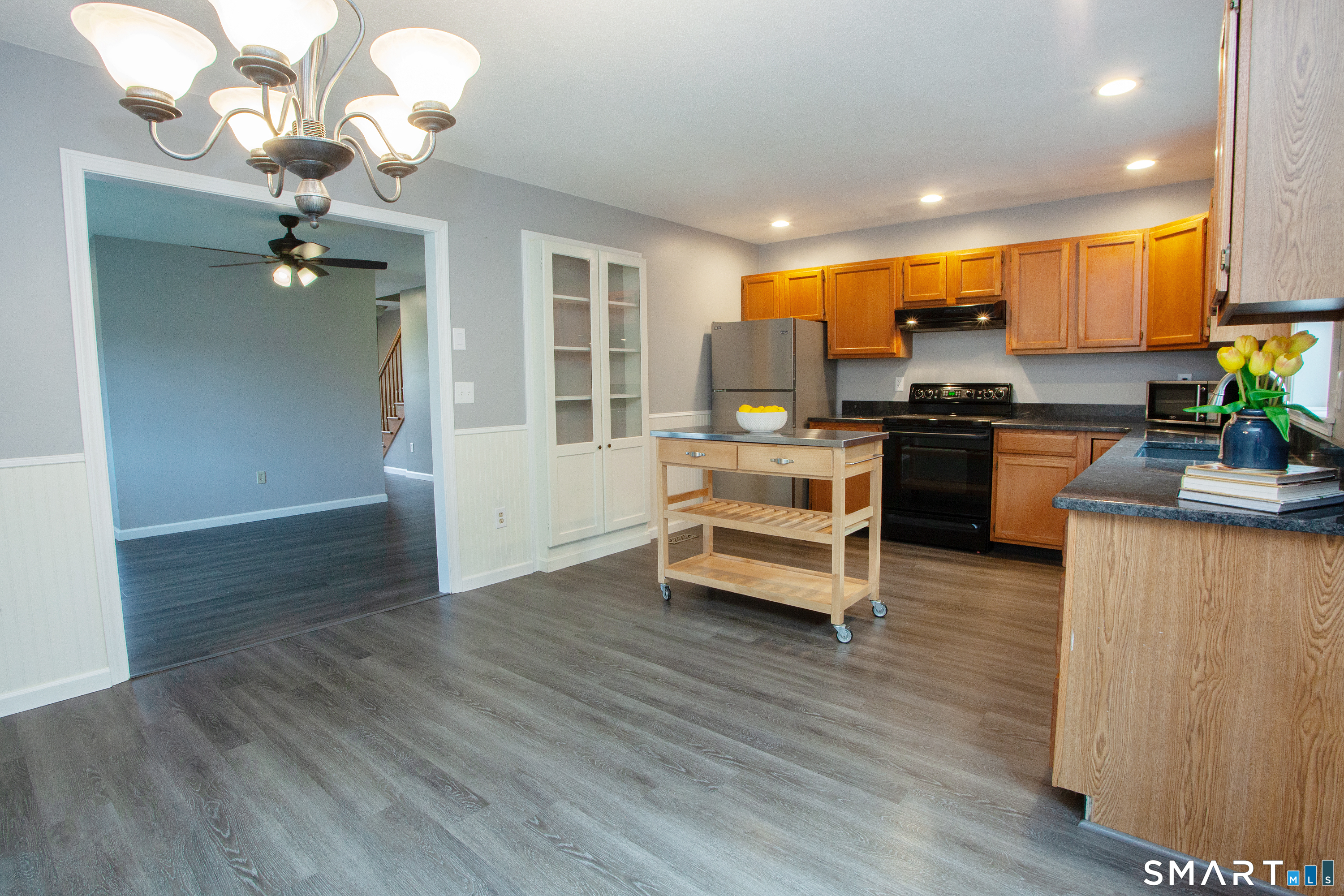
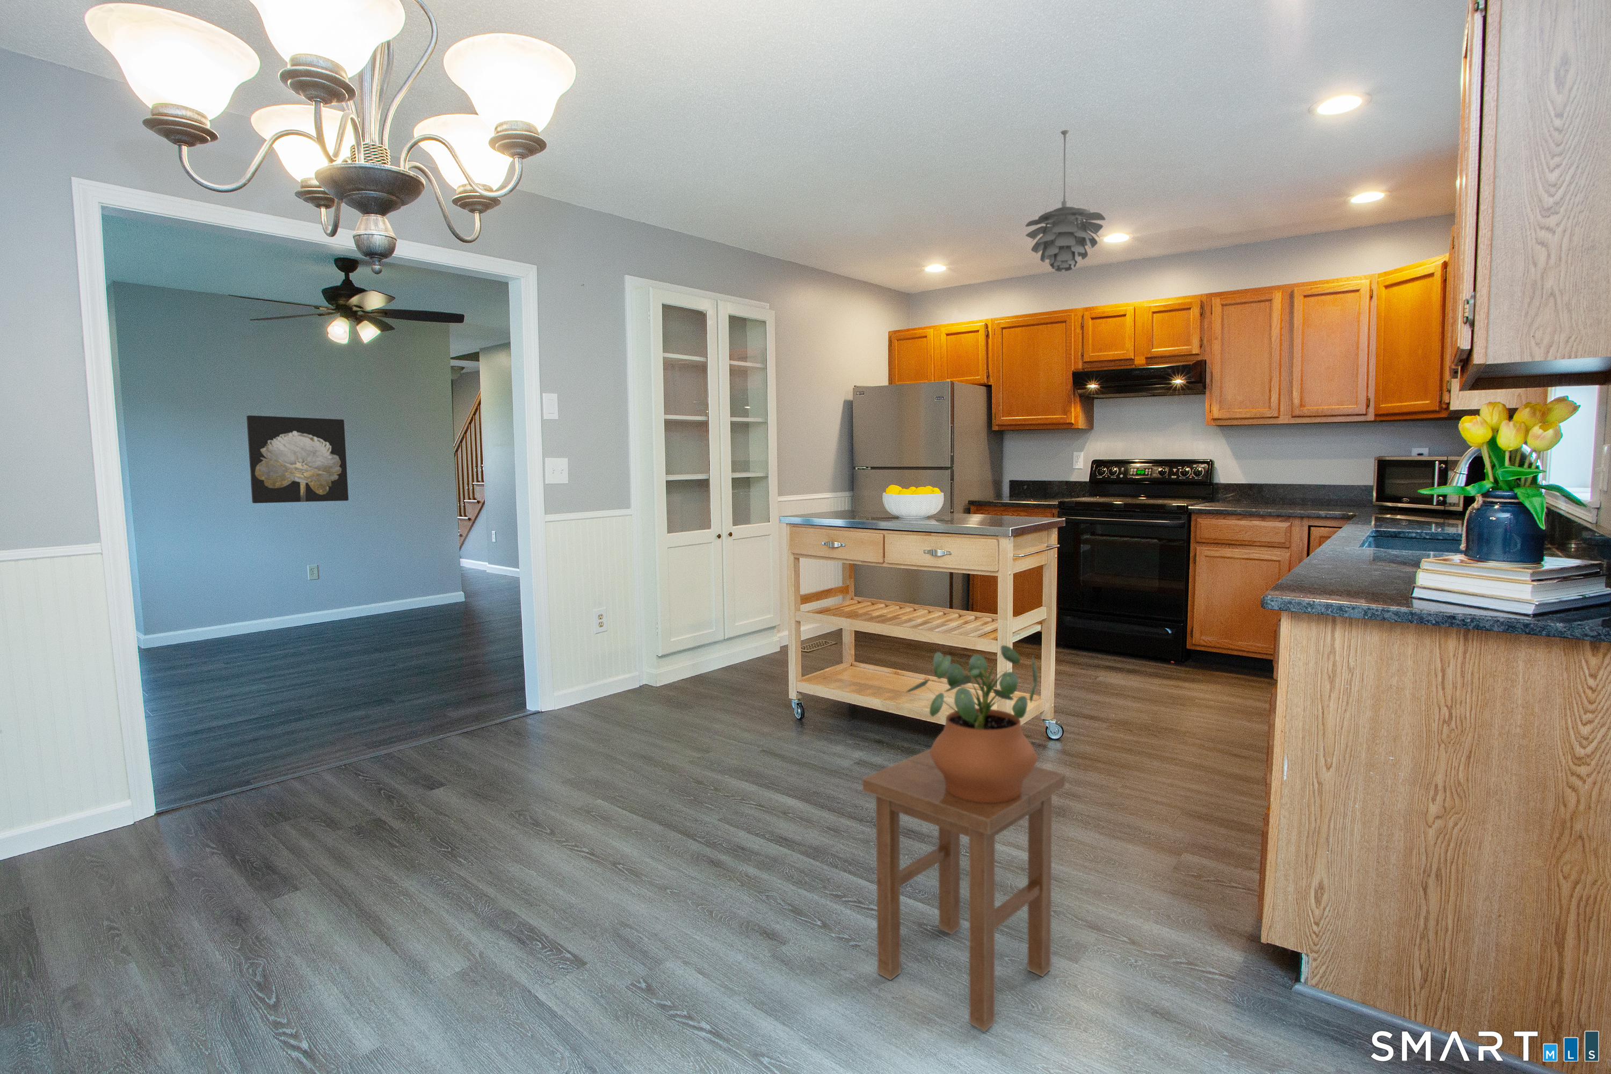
+ wall art (300, 459)
+ potted plant (970, 717)
+ pendant light (1064, 201)
+ stool (960, 874)
